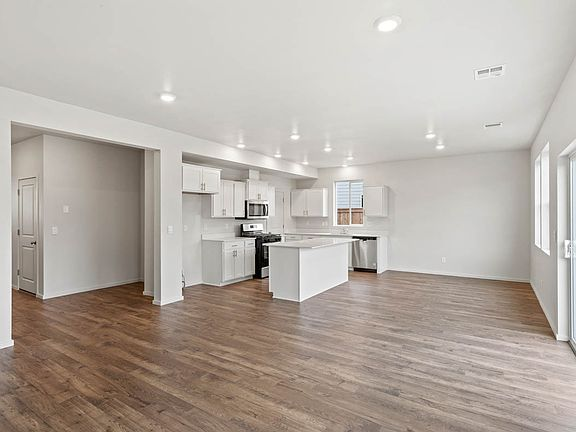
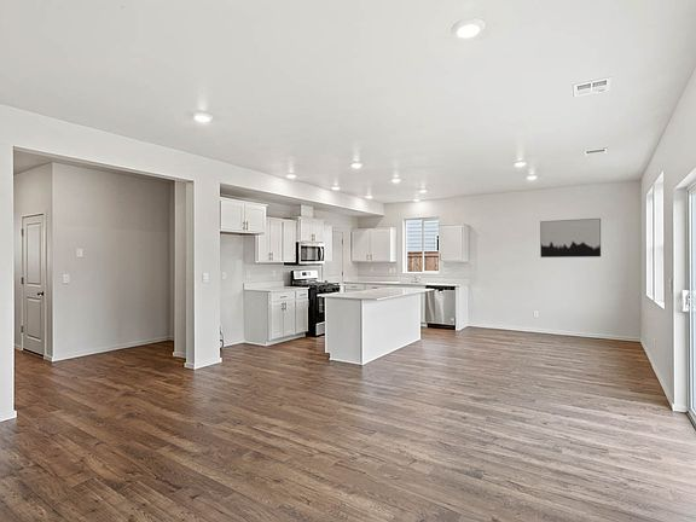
+ wall art (569, 238)
